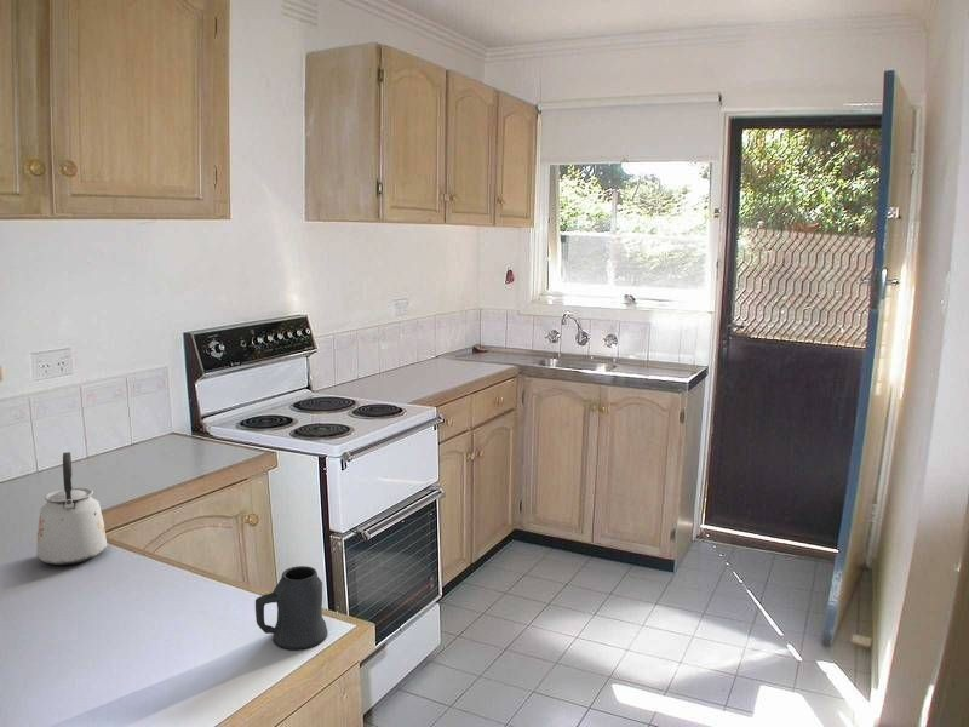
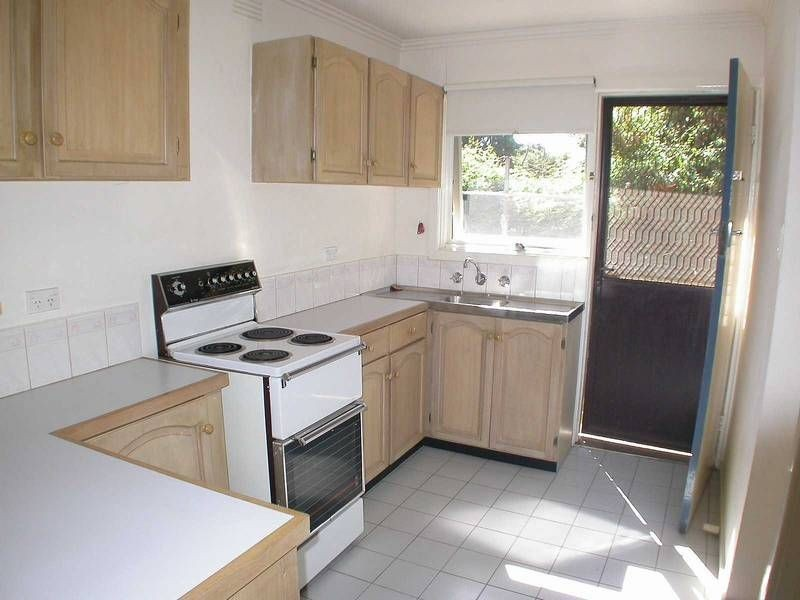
- kettle (69, 503)
- mug (291, 606)
